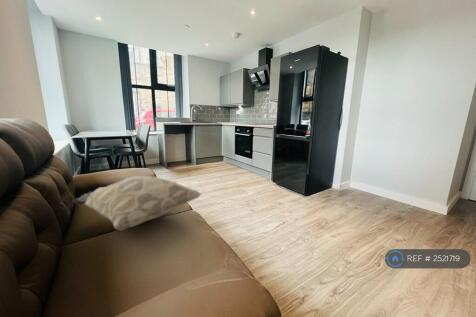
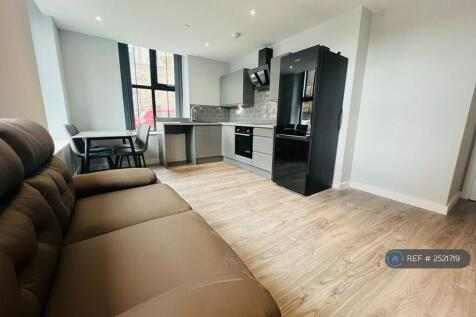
- decorative pillow (140, 197)
